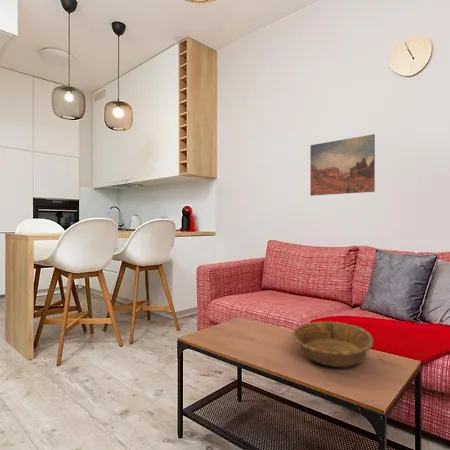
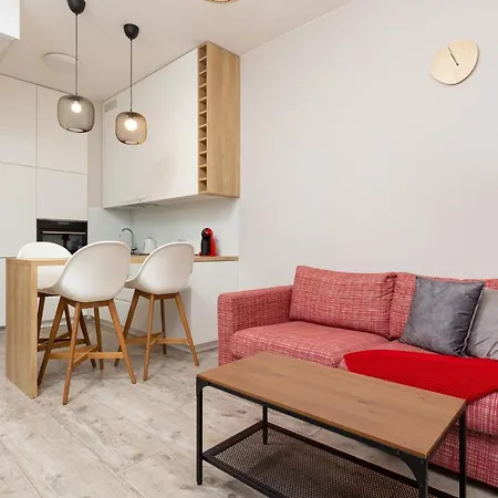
- wall art (340, 167)
- decorative bowl (331, 345)
